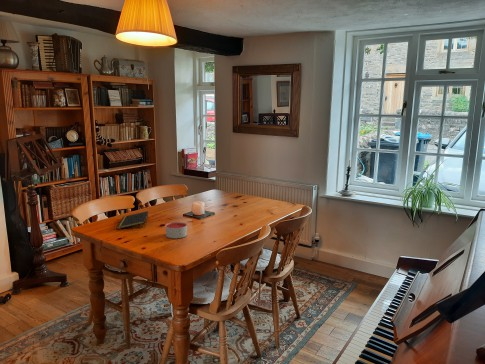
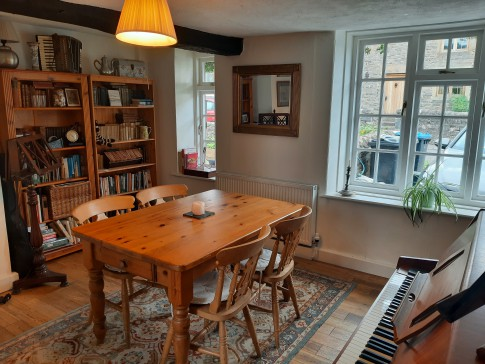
- candle (176, 229)
- notepad (133, 219)
